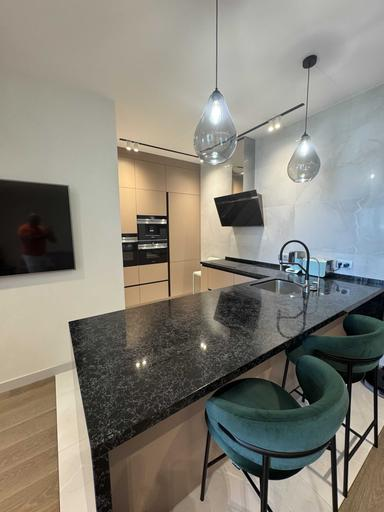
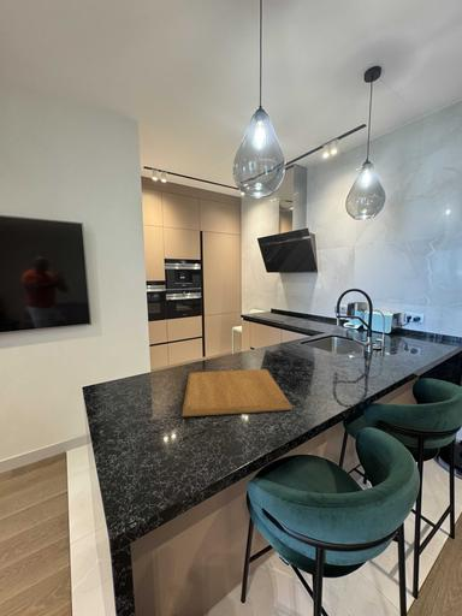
+ chopping board (232, 387)
